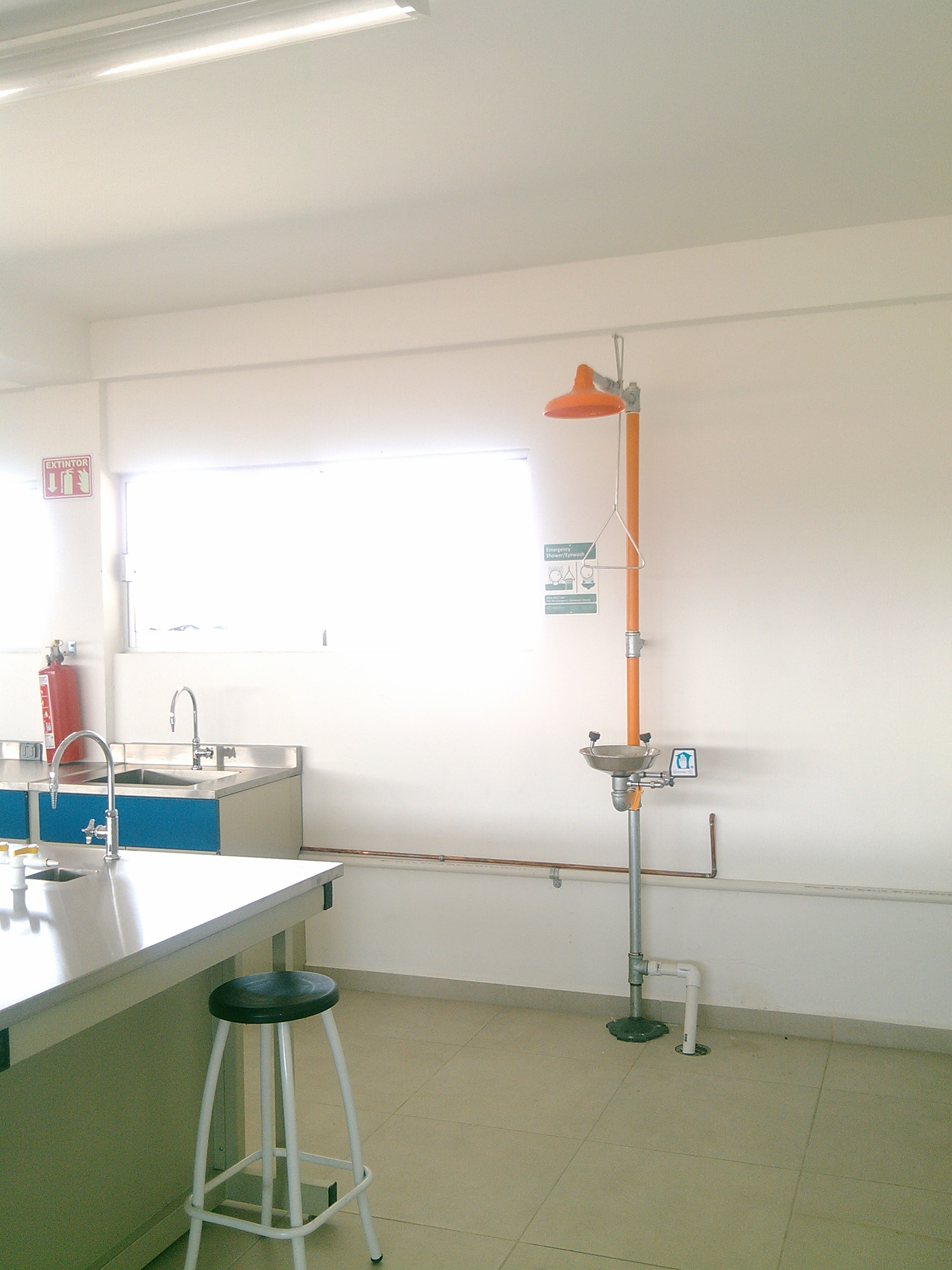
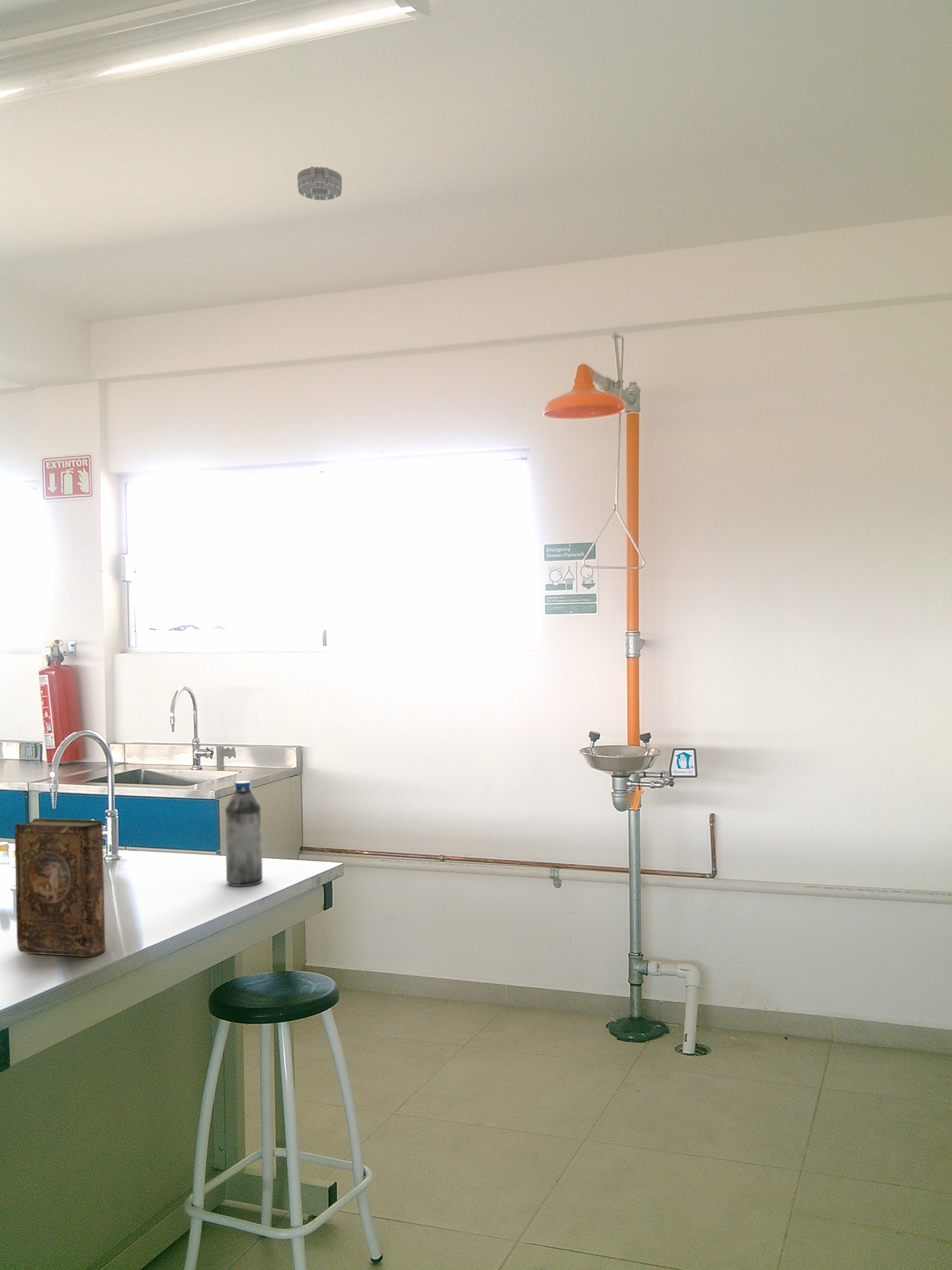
+ water bottle (243, 831)
+ book (62, 886)
+ smoke detector (320, 183)
